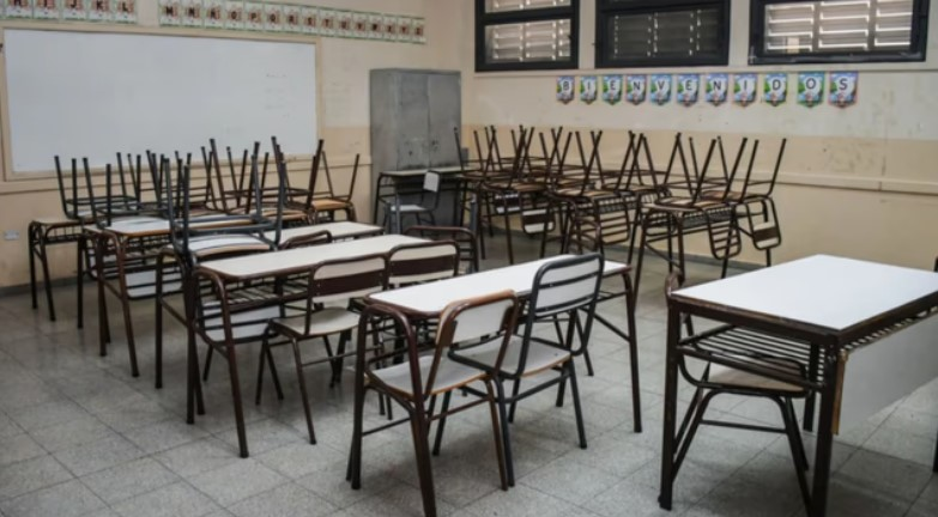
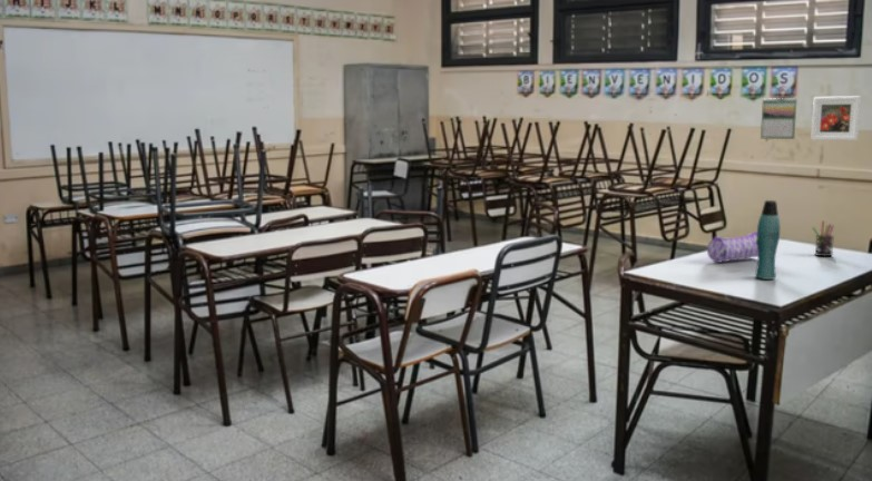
+ bottle (767, 239)
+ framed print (835, 118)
+ pencil case (735, 246)
+ pen holder (822, 238)
+ calendar (778, 118)
